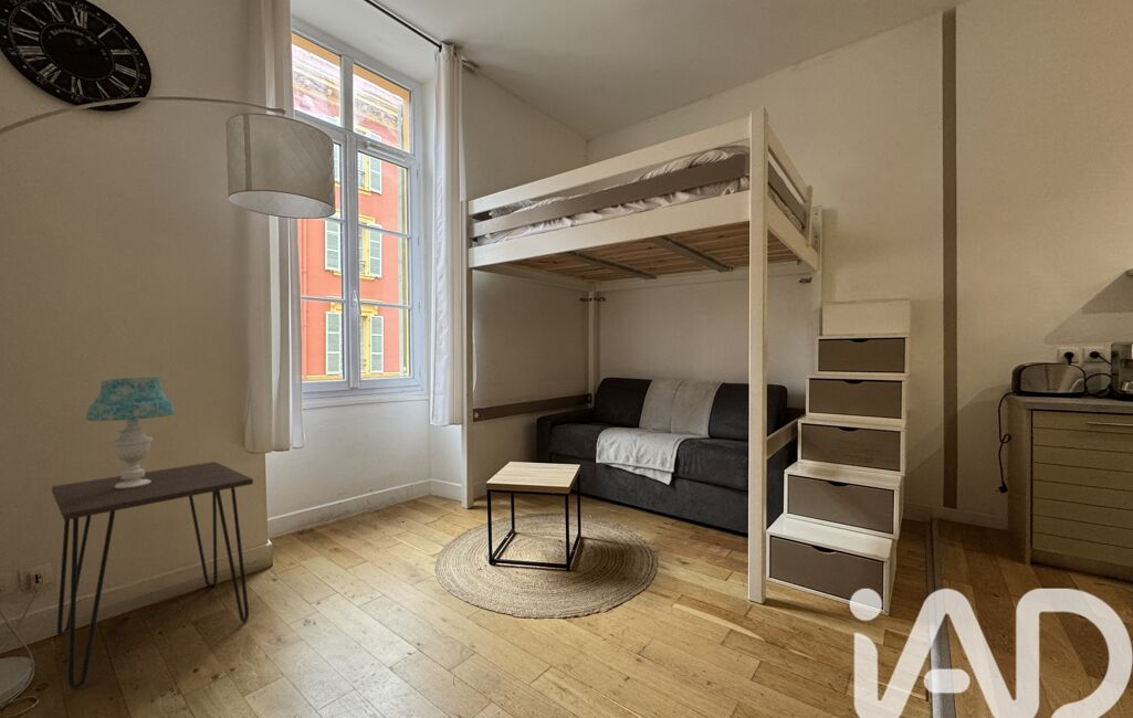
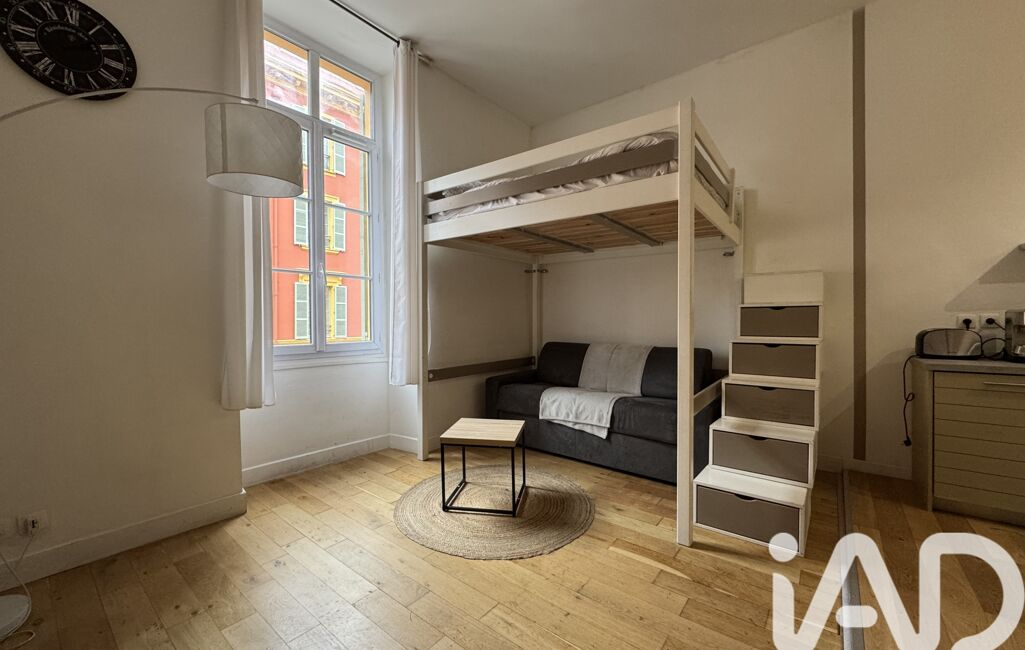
- desk (198, 546)
- table lamp (132, 431)
